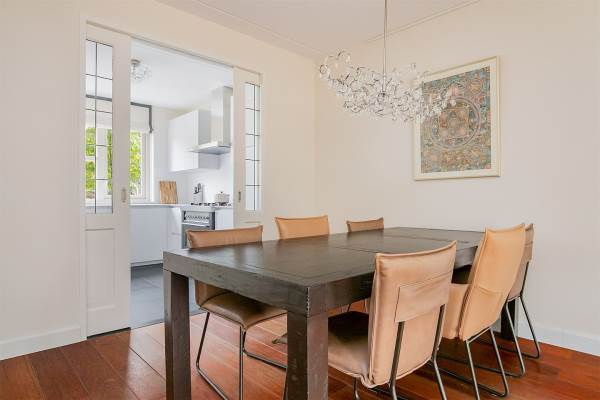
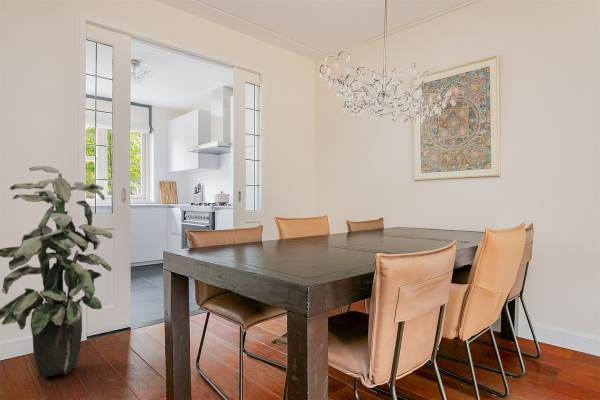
+ indoor plant (53, 268)
